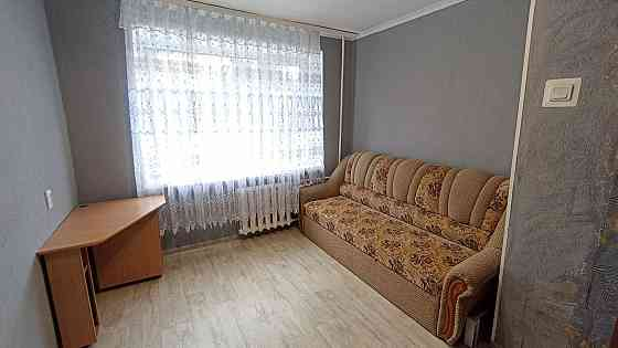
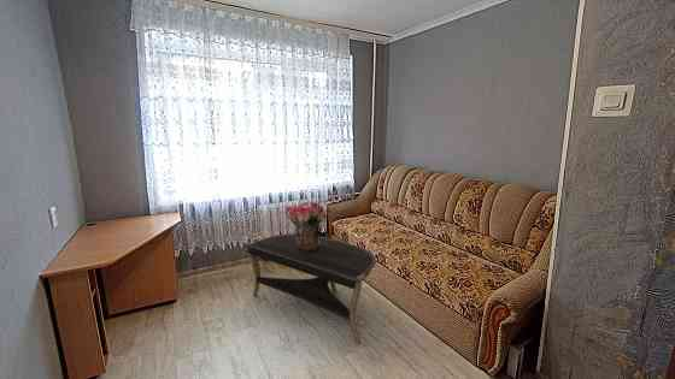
+ bouquet (306, 224)
+ coffee table (317, 276)
